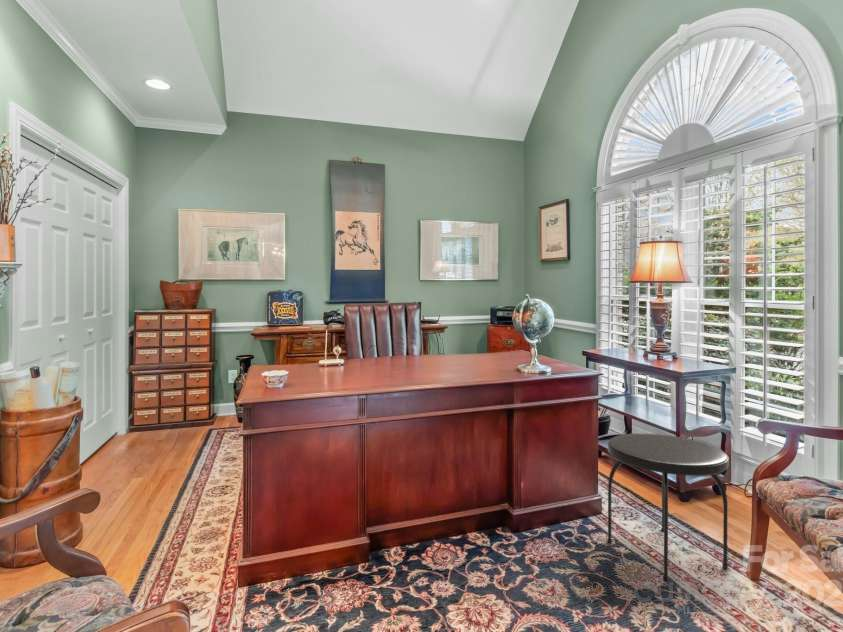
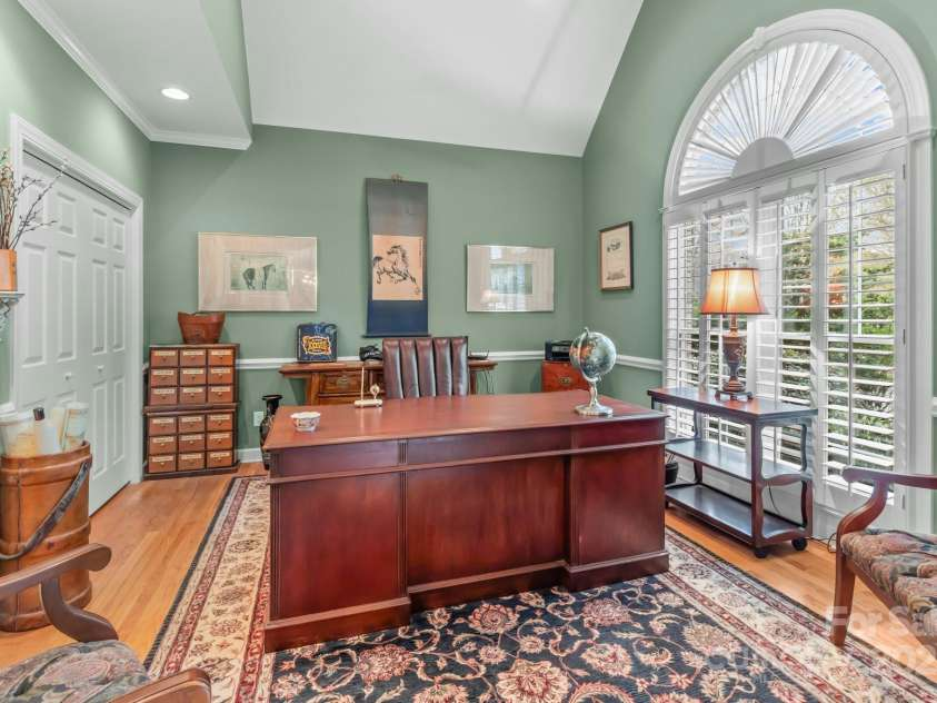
- side table (664, 500)
